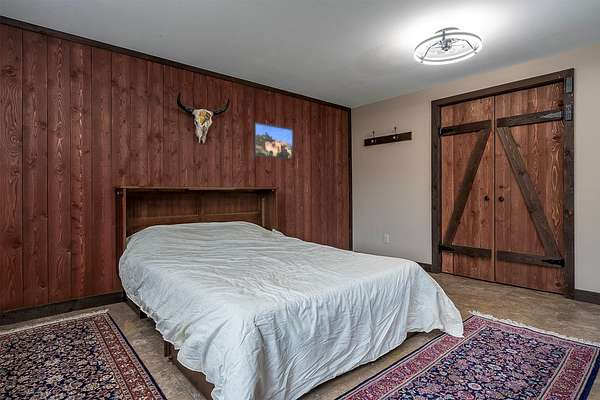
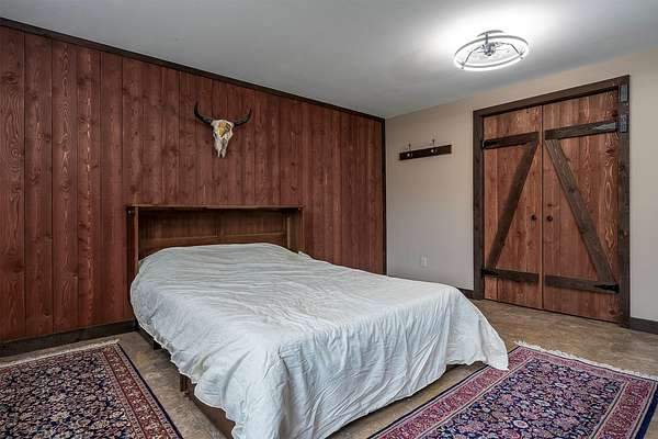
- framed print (274, 141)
